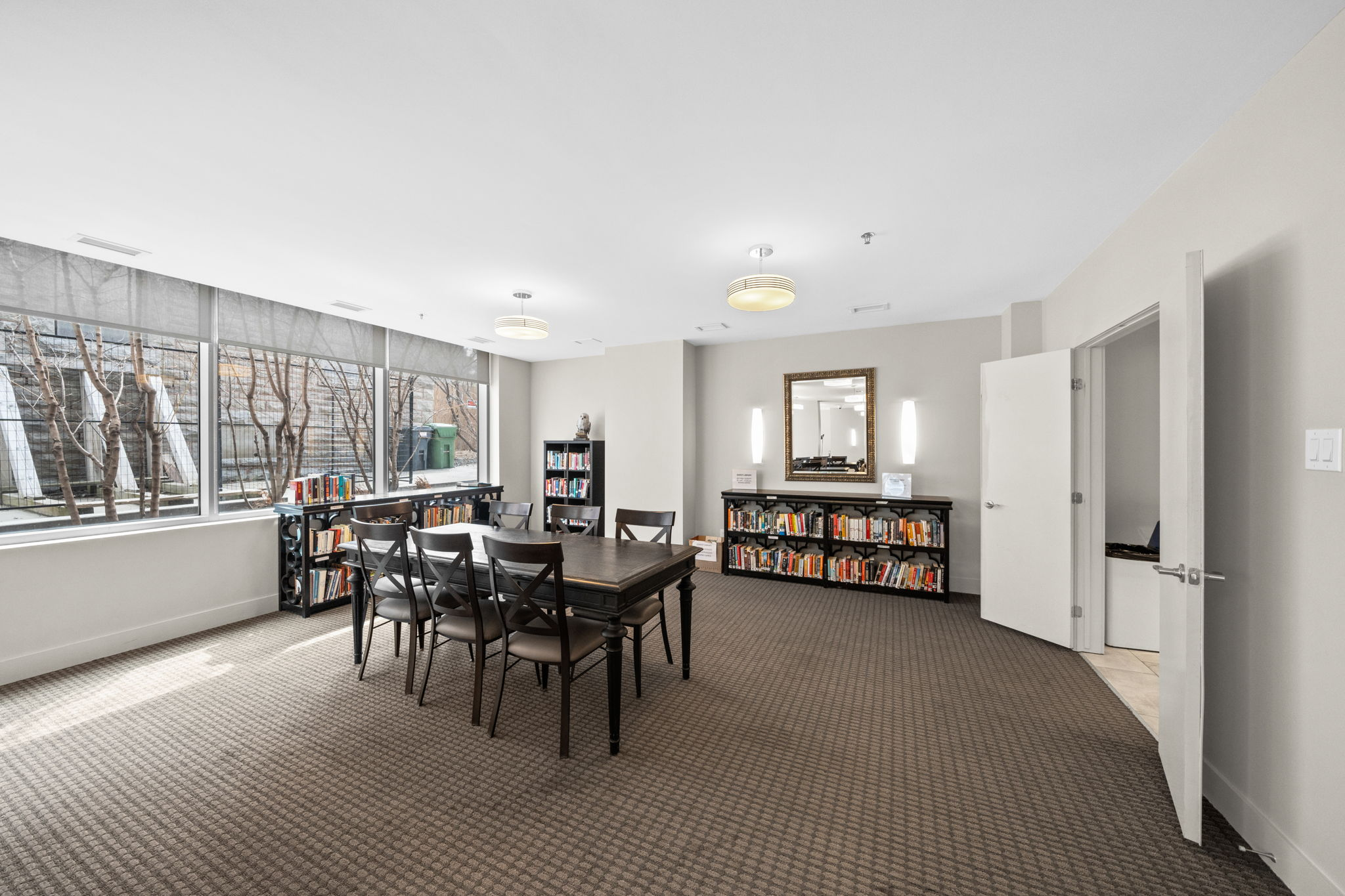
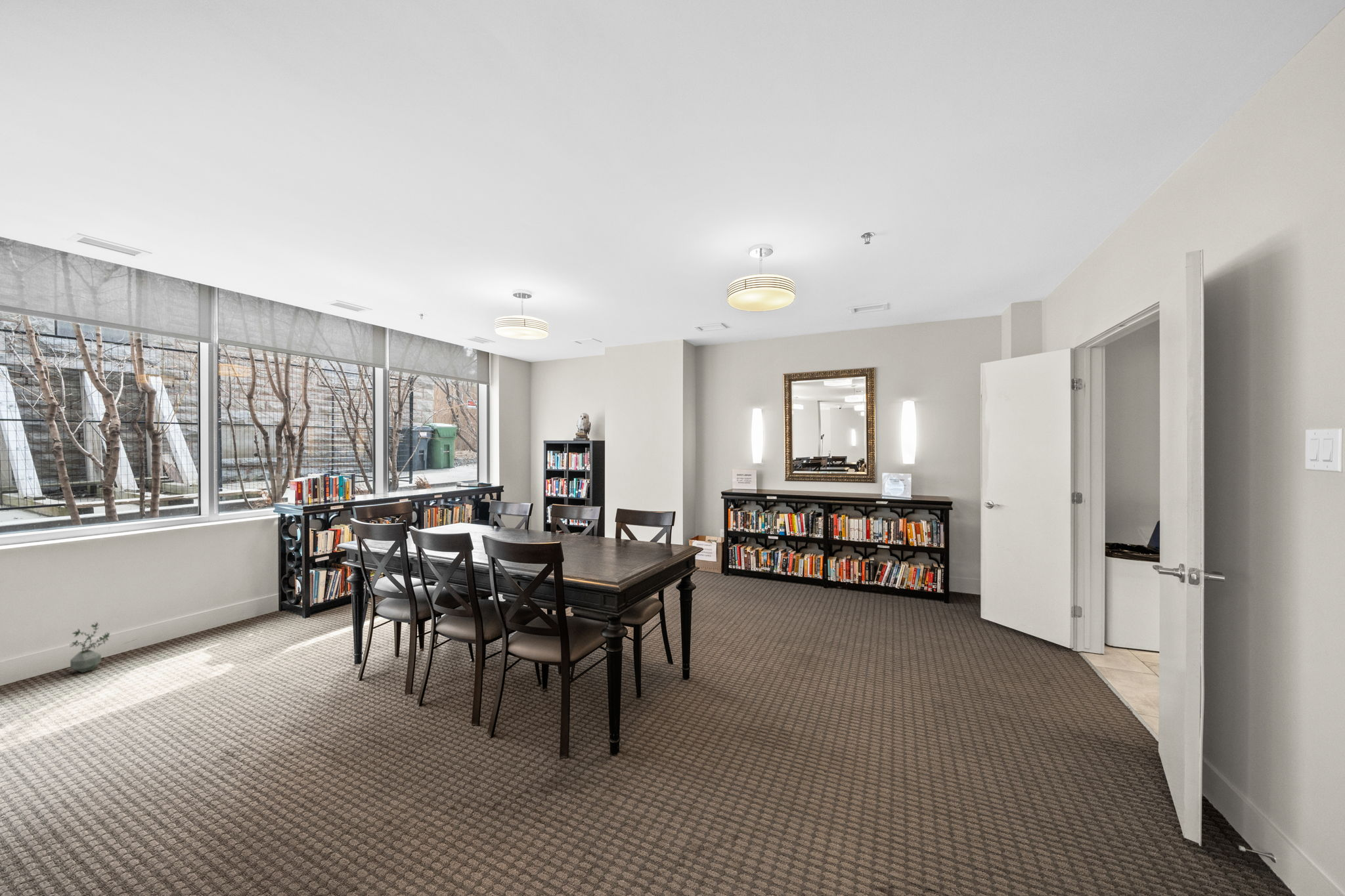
+ potted plant (90, 646)
